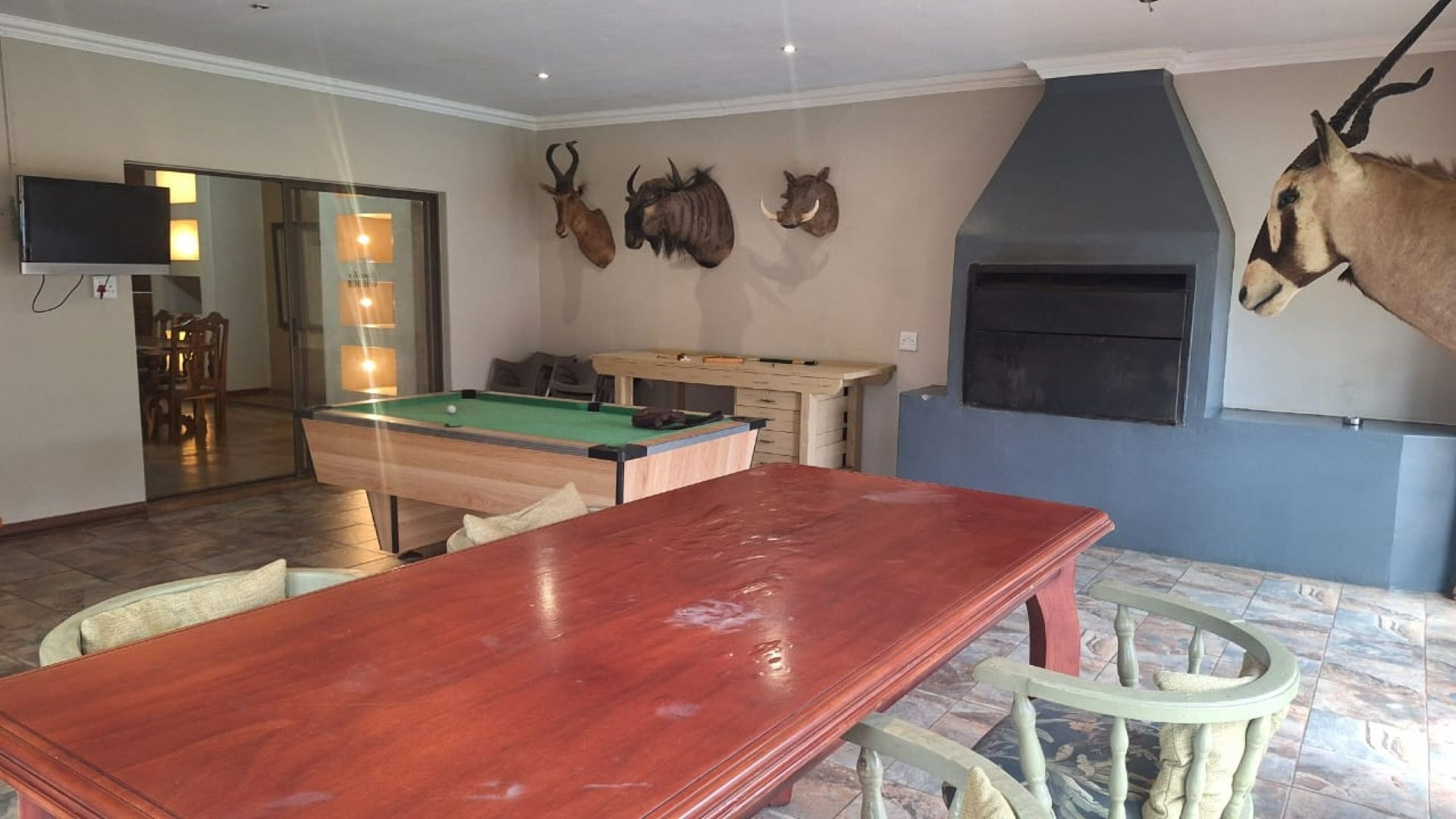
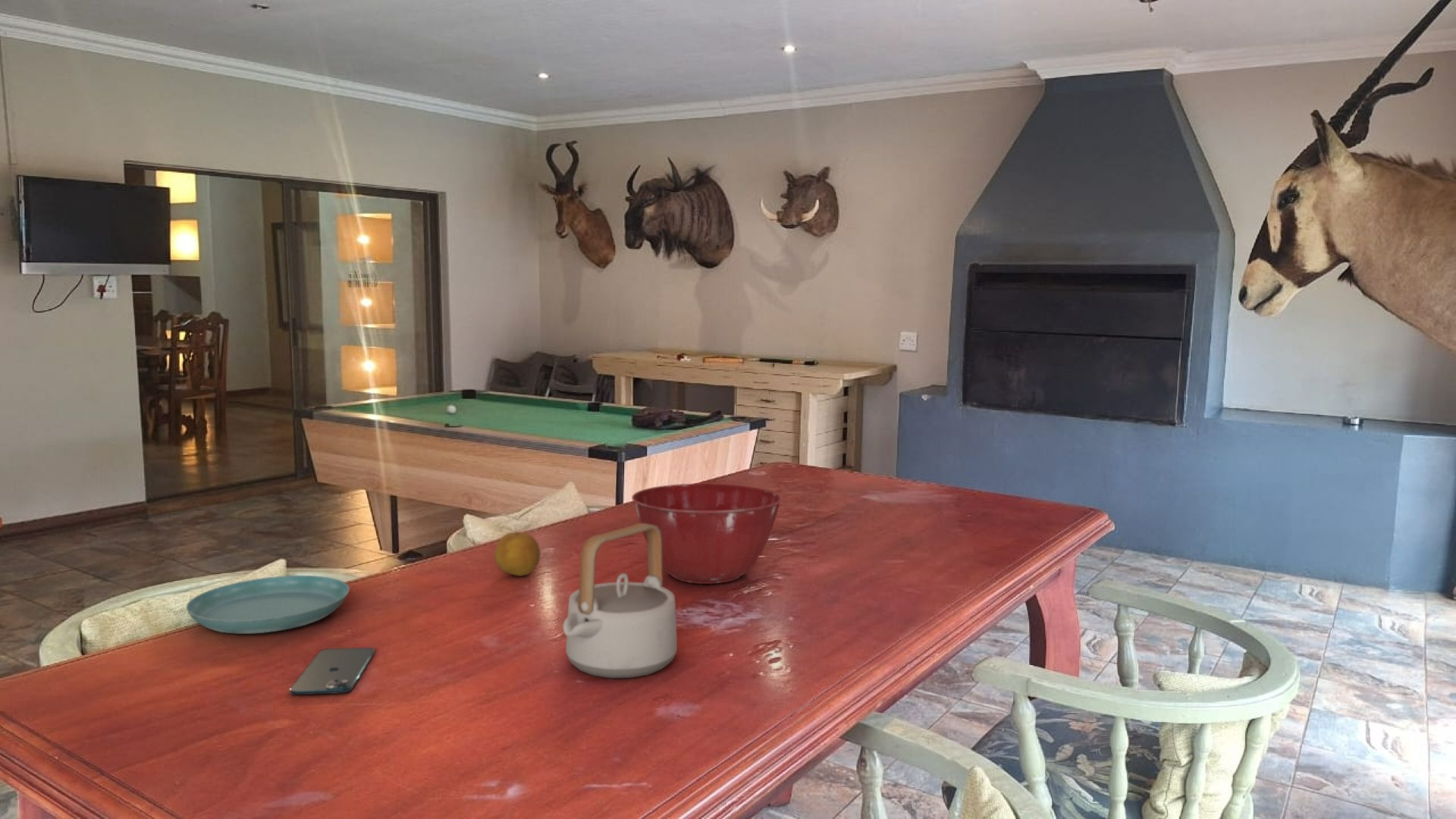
+ mixing bowl (706, 535)
+ saucer (270, 604)
+ fruit (517, 554)
+ teapot (615, 598)
+ smartphone (334, 669)
